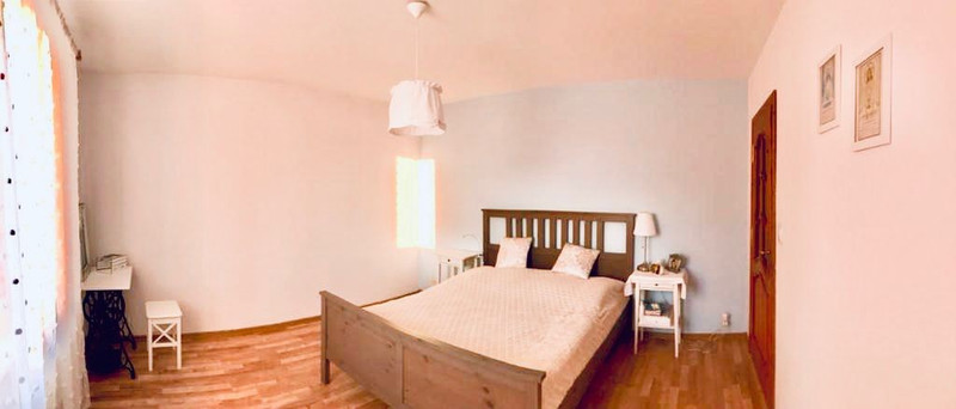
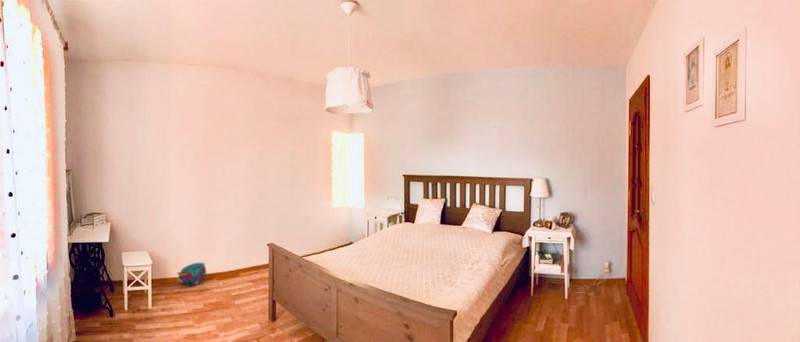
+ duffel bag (192, 274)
